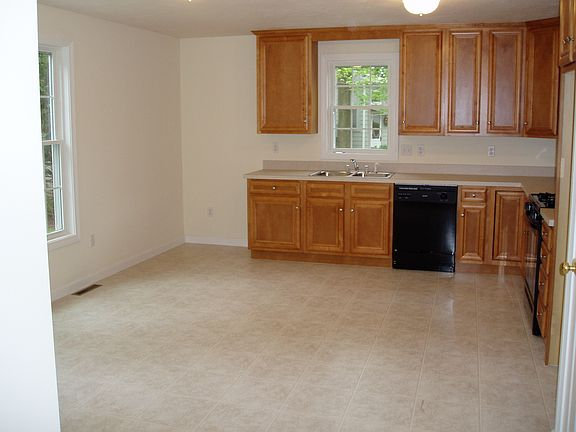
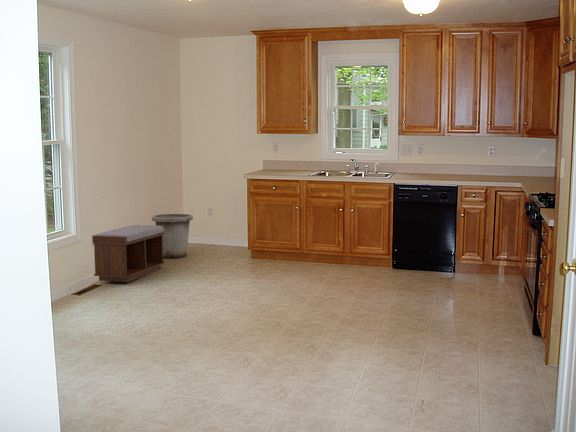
+ trash can (173, 235)
+ bench (131, 251)
